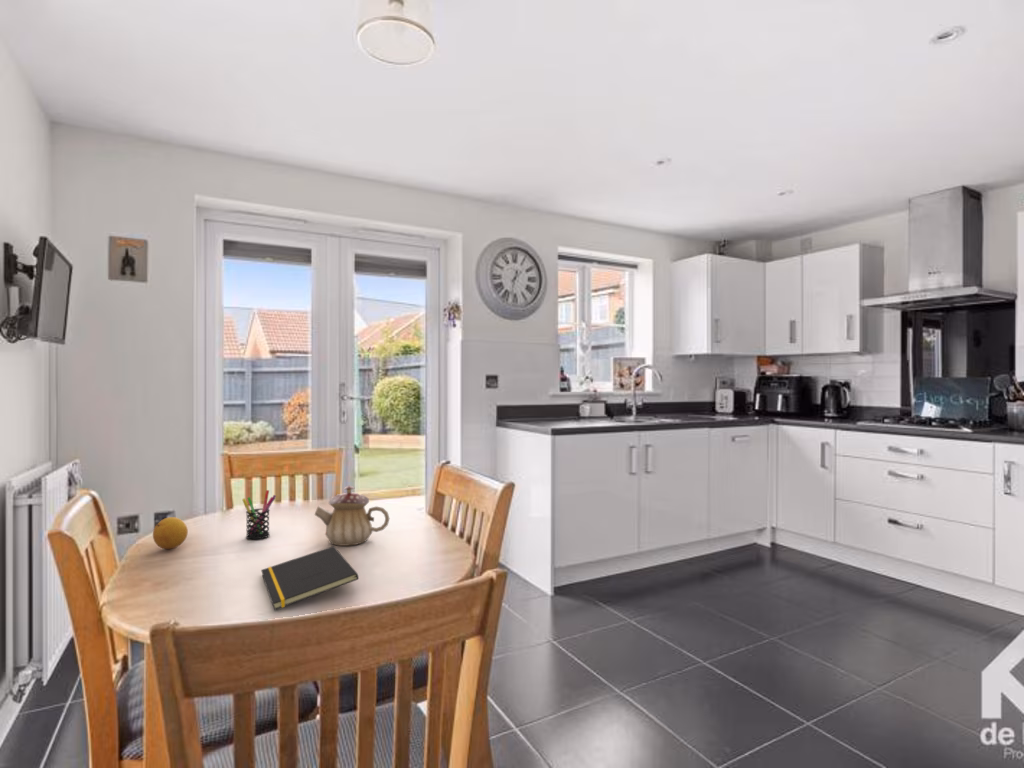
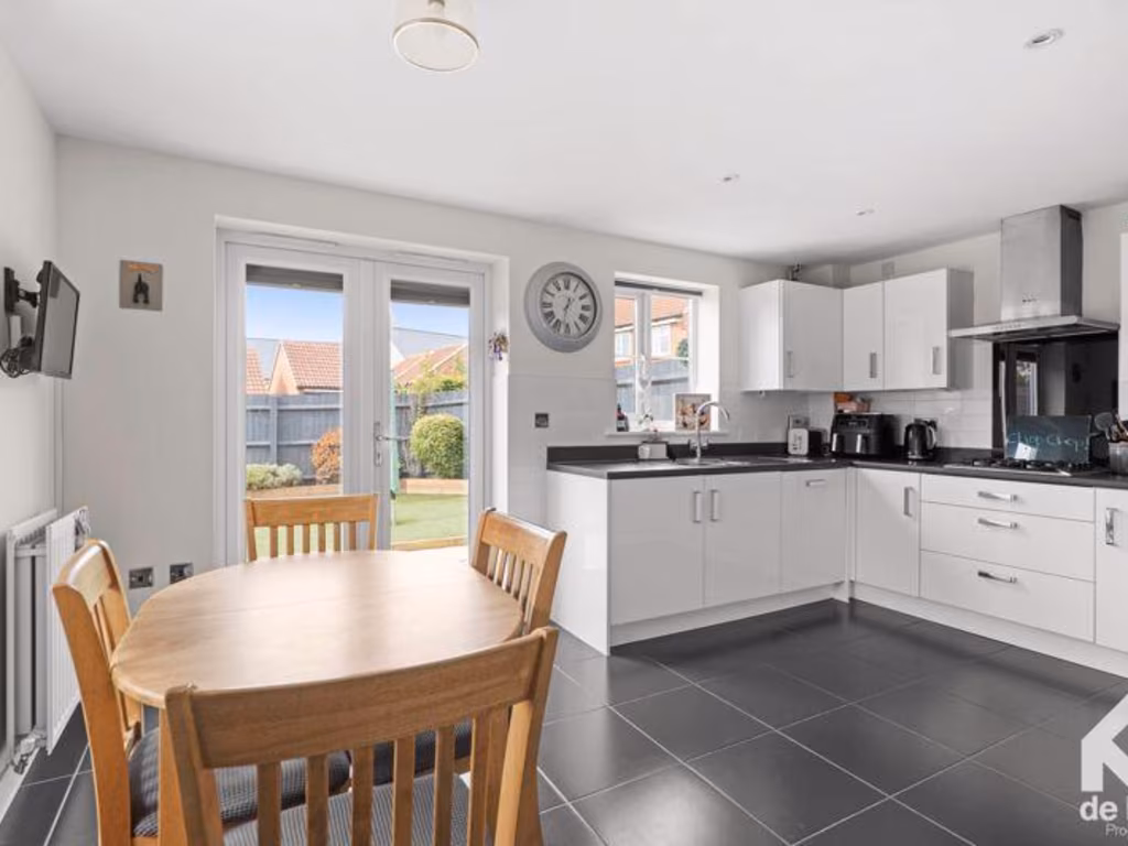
- pen holder (257, 513)
- fruit (170, 533)
- notepad (307, 574)
- teapot (352, 513)
